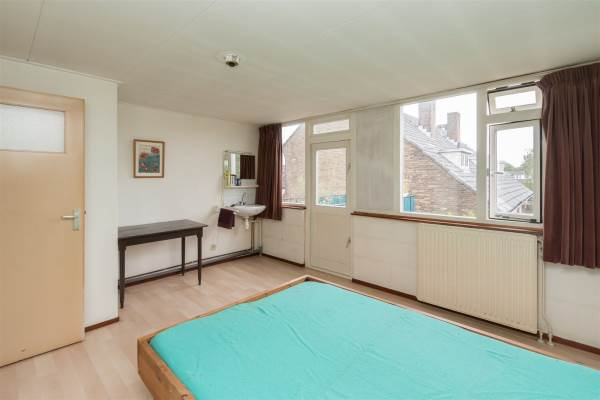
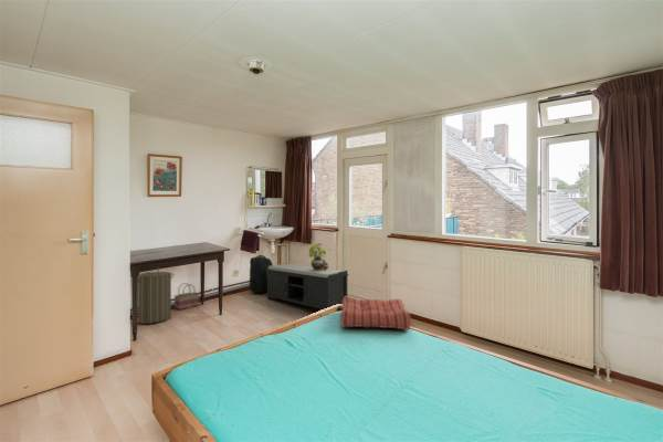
+ seat cushion (373, 312)
+ backpack (260, 273)
+ potted plant (319, 256)
+ basket (187, 295)
+ bench (305, 286)
+ laundry hamper (154, 293)
